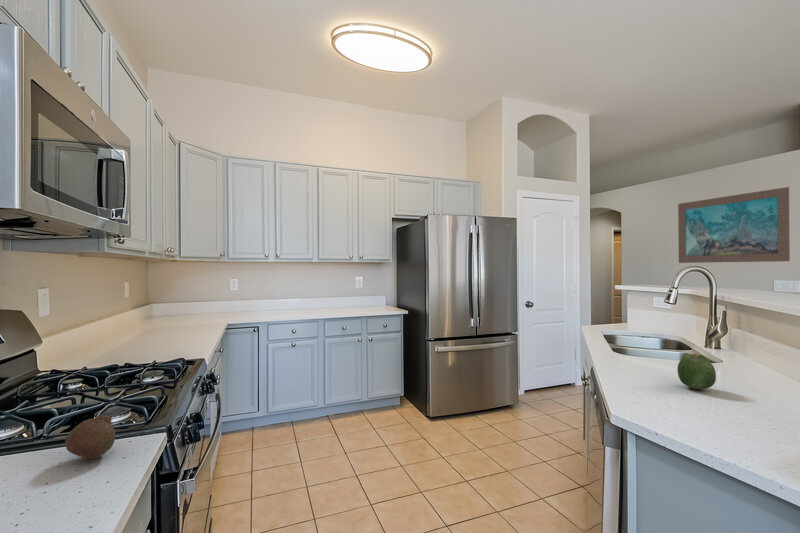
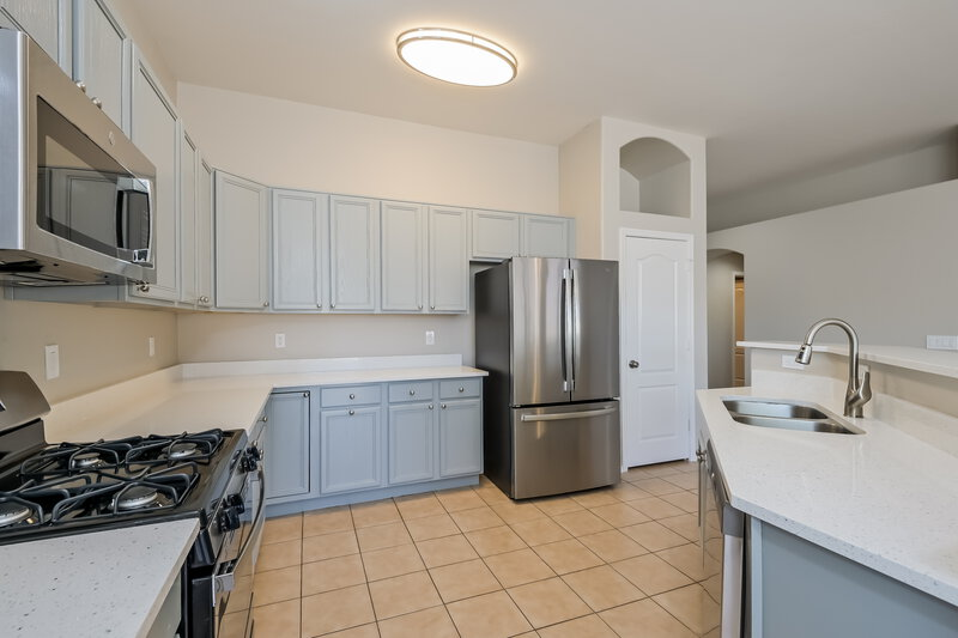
- fruit (91, 438)
- wall art (727, 229)
- fruit (696, 370)
